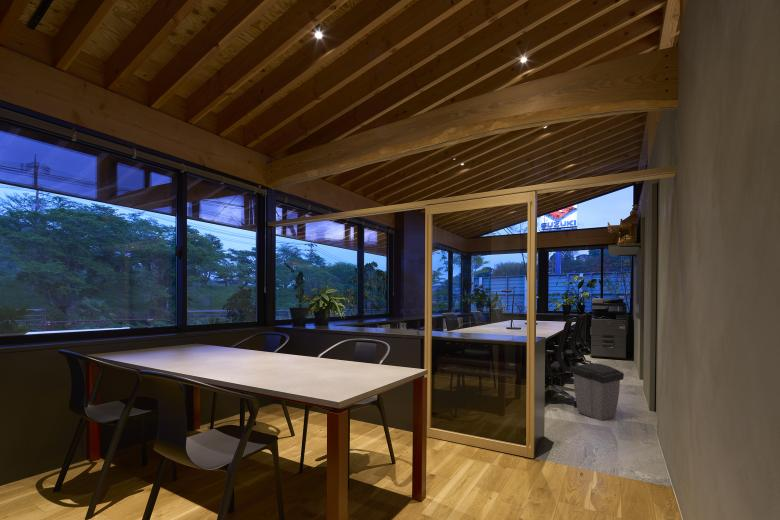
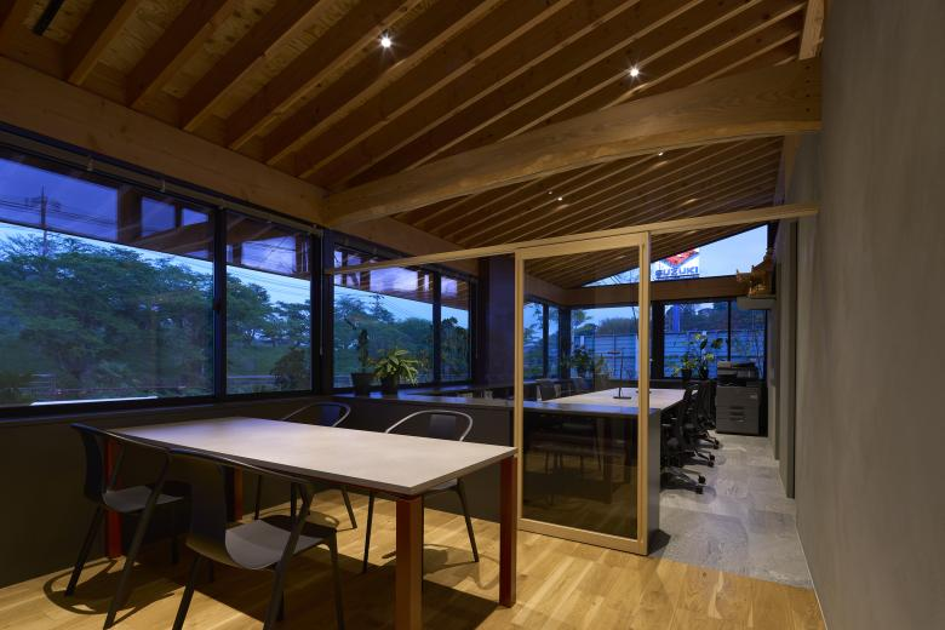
- trash can (595, 391)
